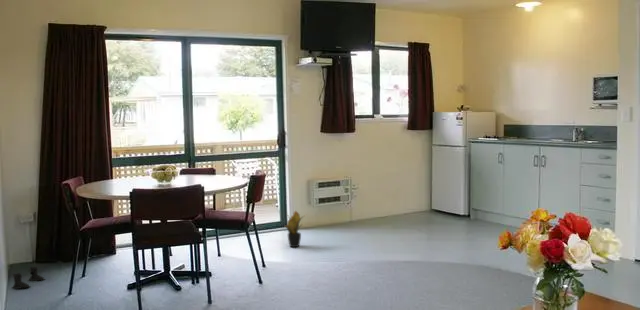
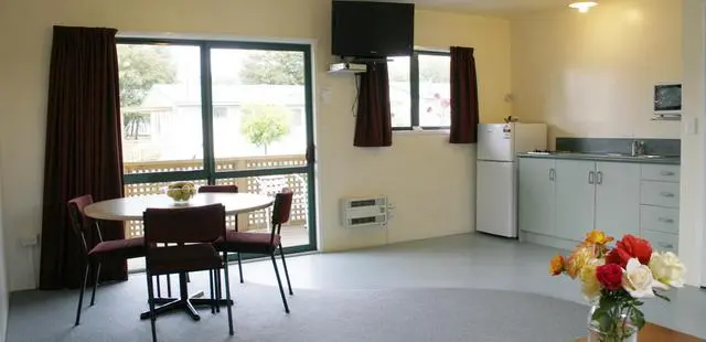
- boots (30, 276)
- potted plant (294, 227)
